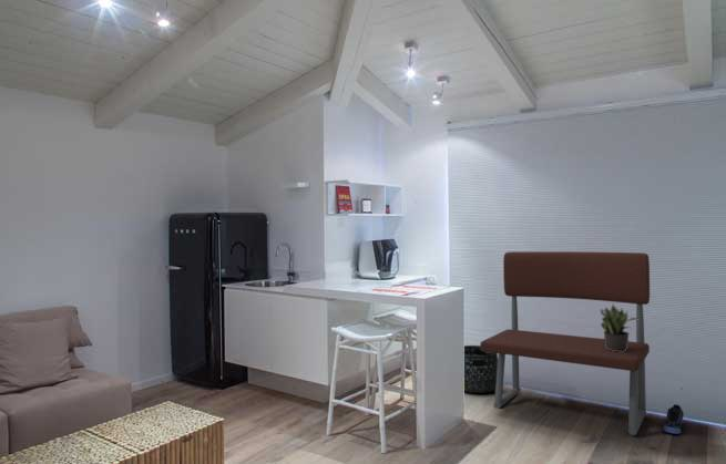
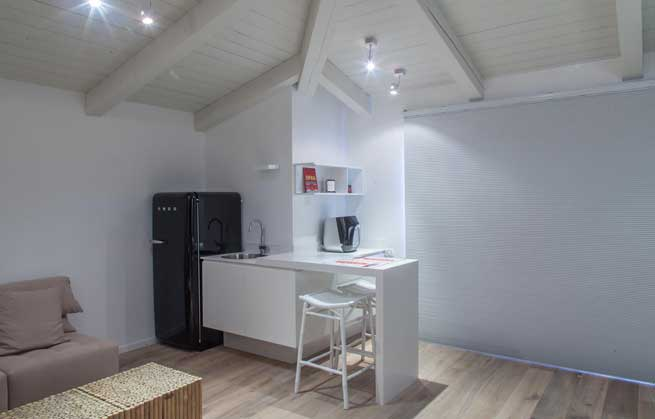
- bench (564, 334)
- potted plant (618, 326)
- basket (474, 369)
- sneaker (673, 419)
